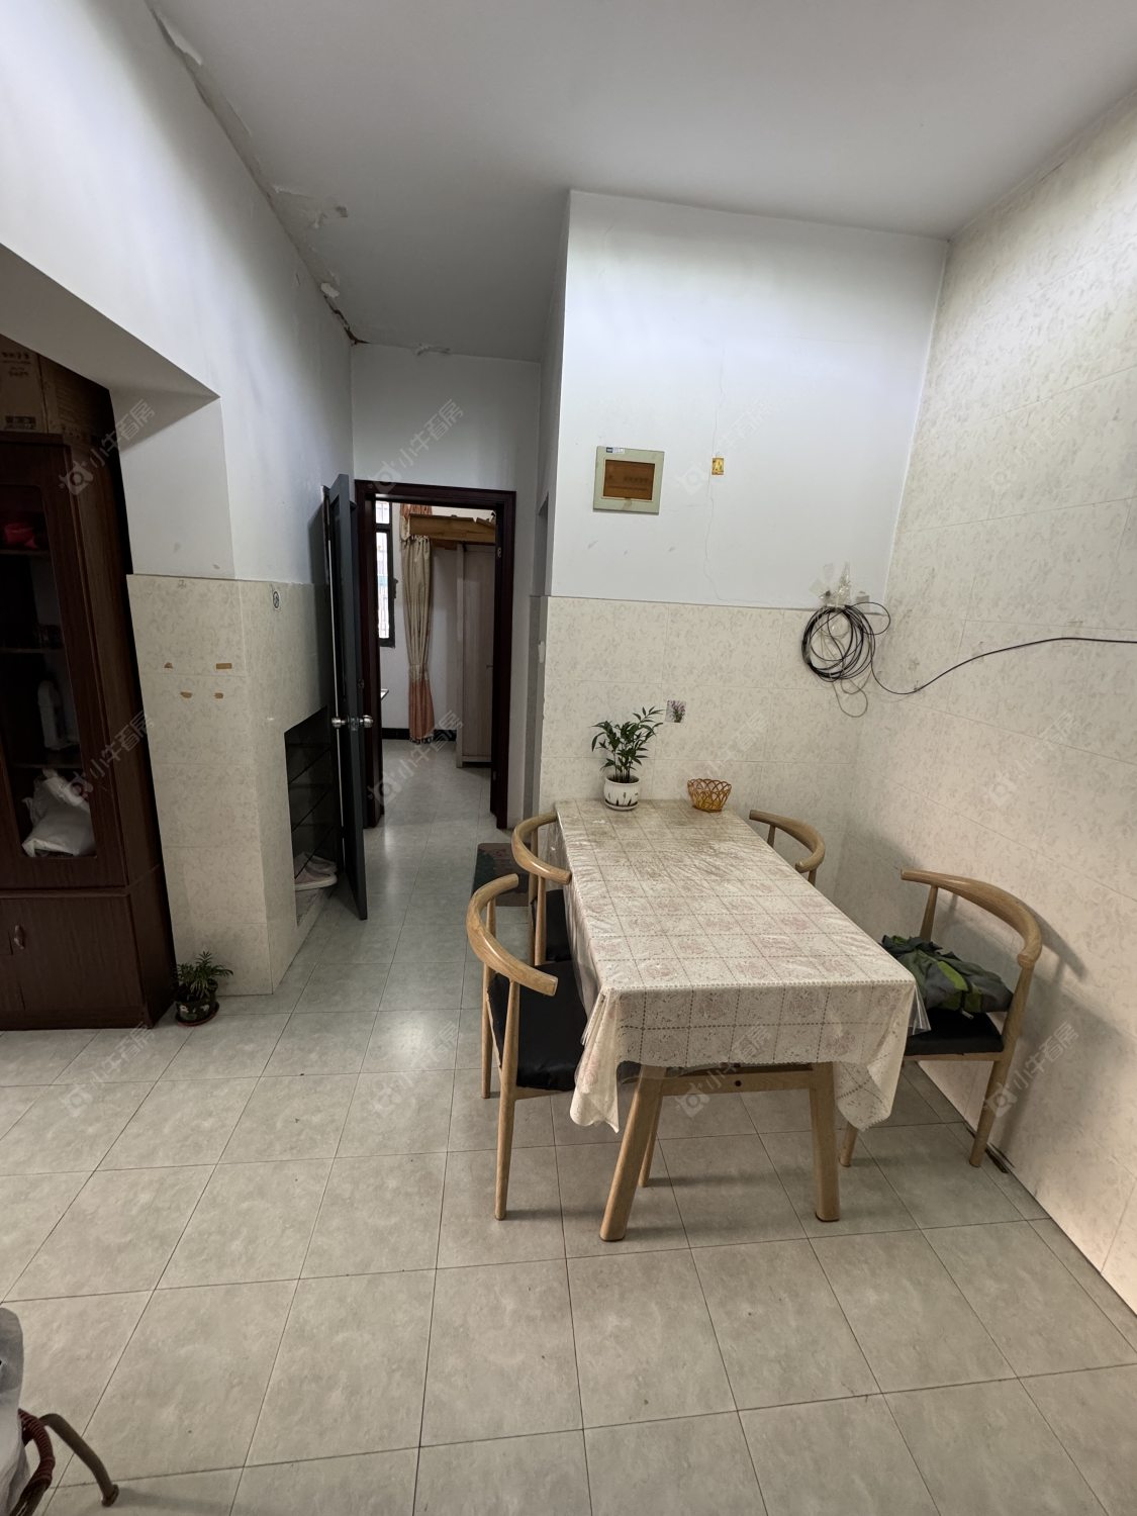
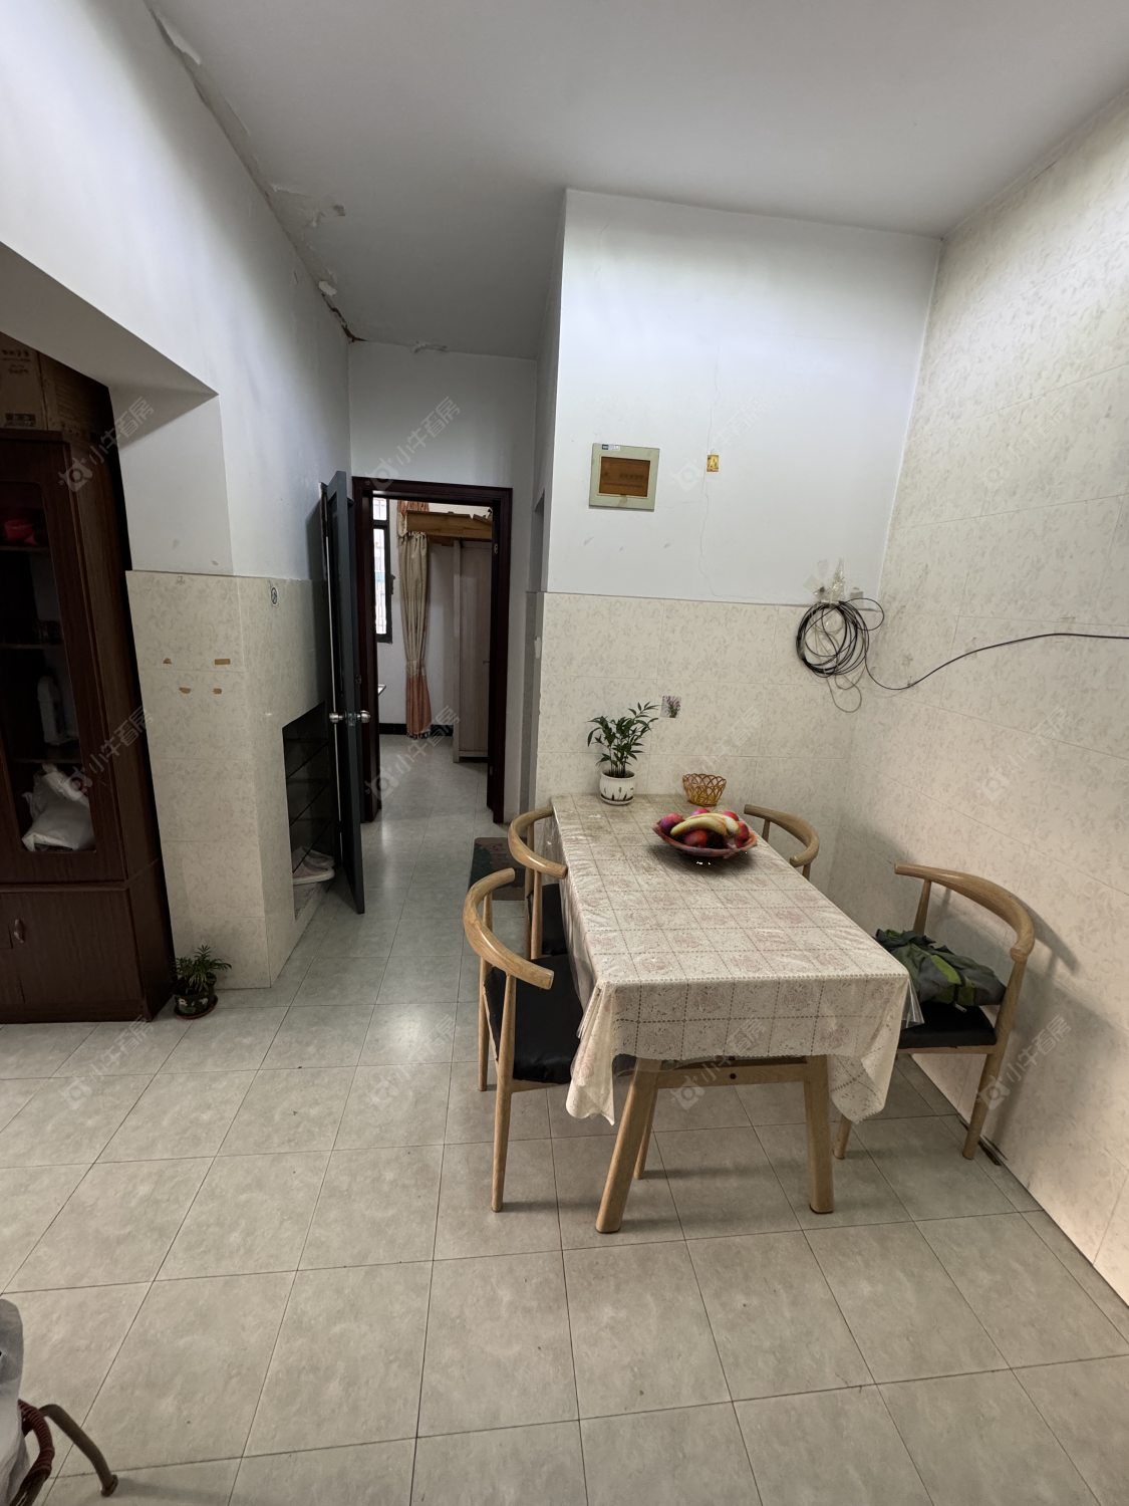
+ fruit basket (706, 831)
